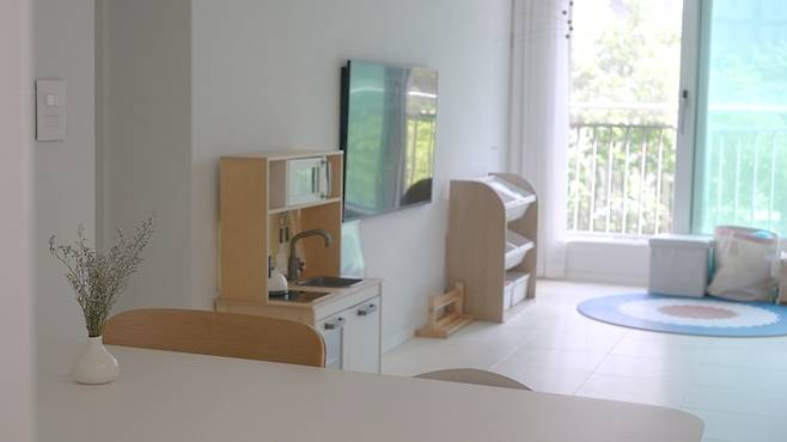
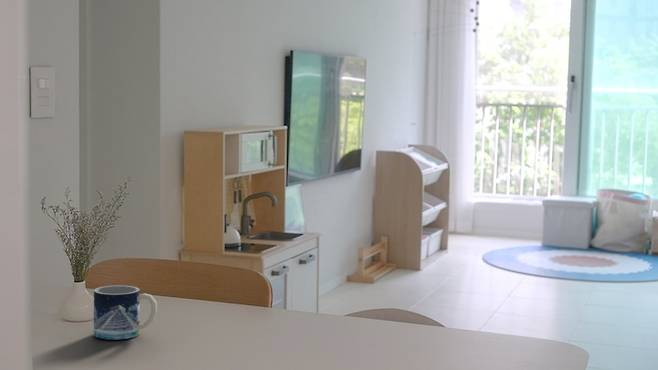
+ mug (125, 312)
